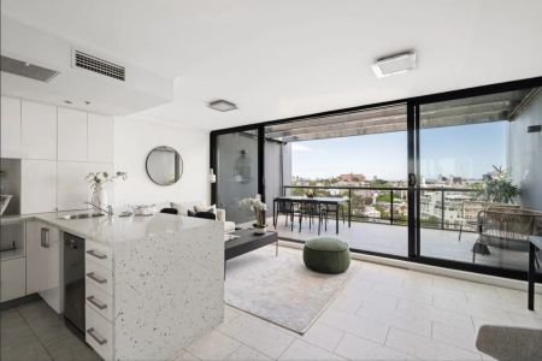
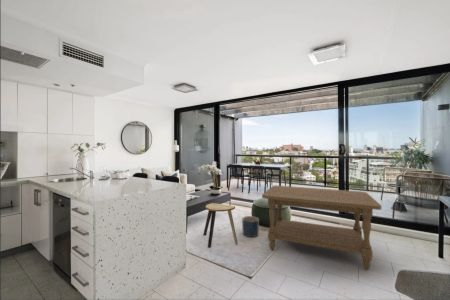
+ stool (214, 221)
+ planter (250, 226)
+ coffee table (315, 224)
